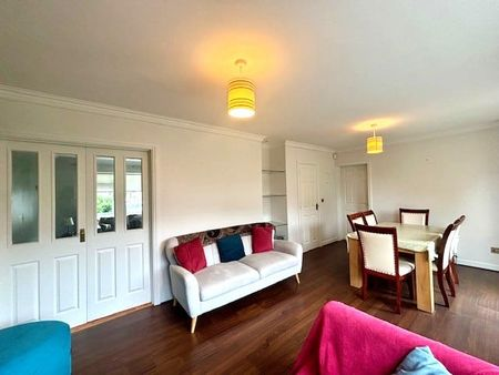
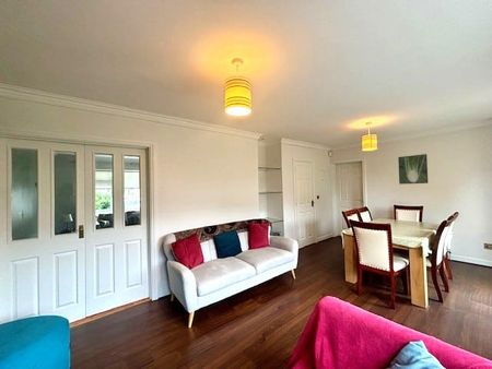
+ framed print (412, 169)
